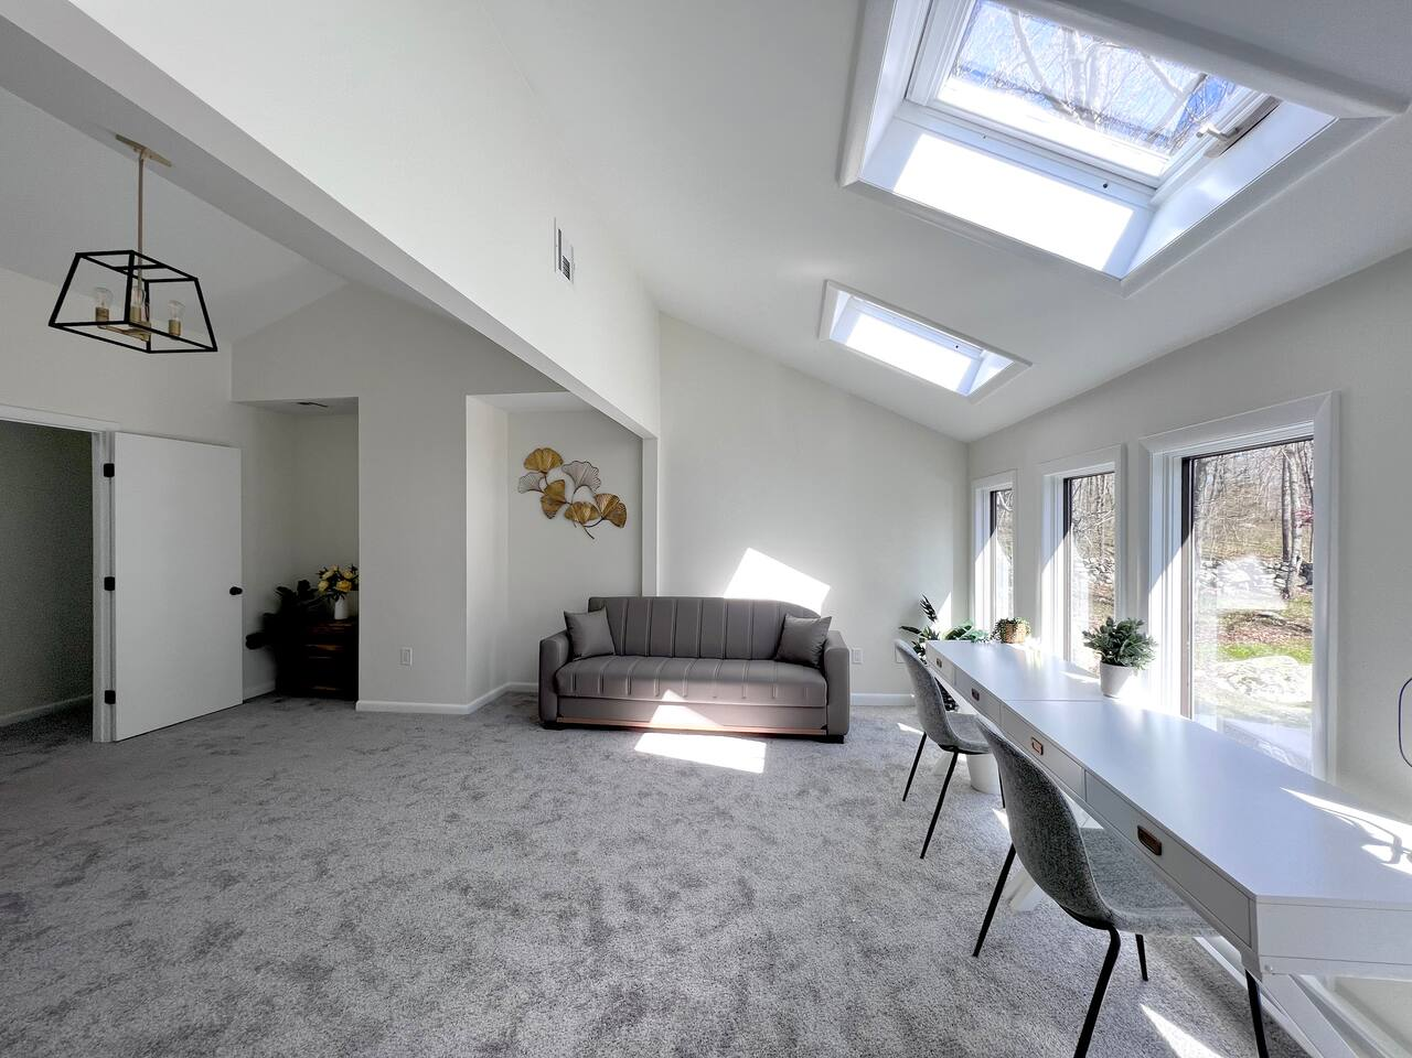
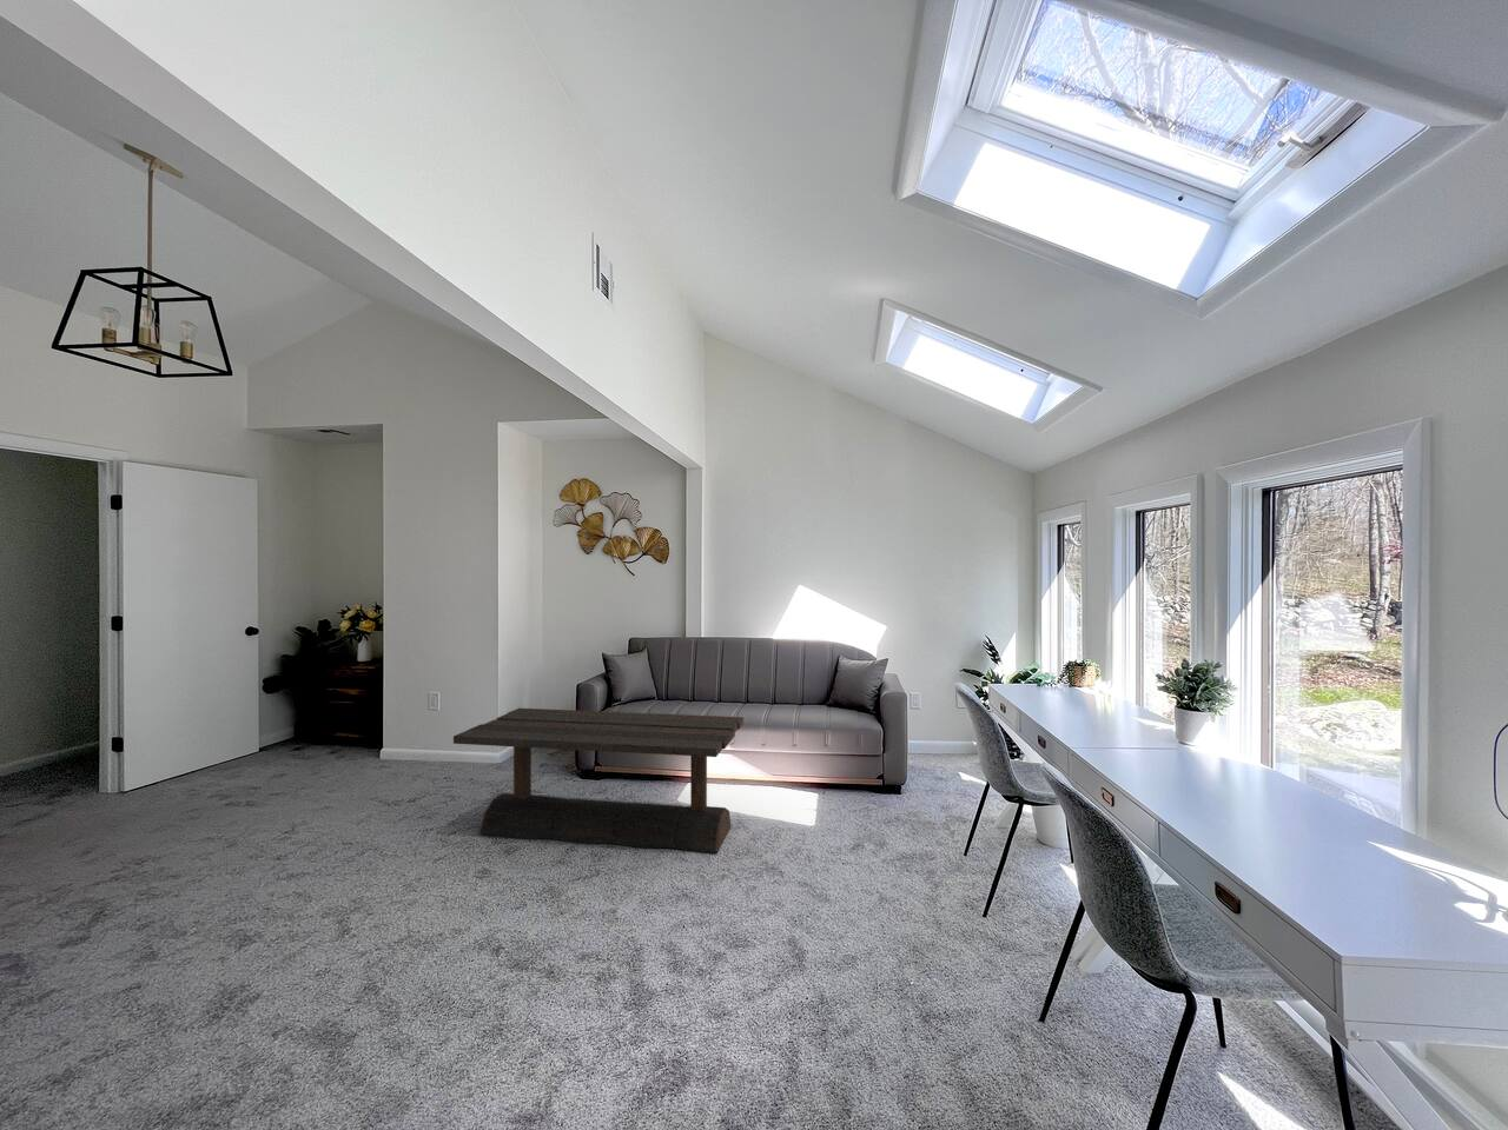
+ coffee table (603, 800)
